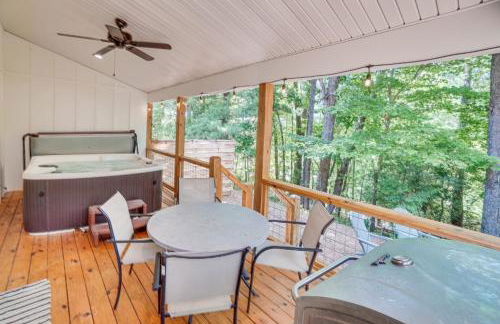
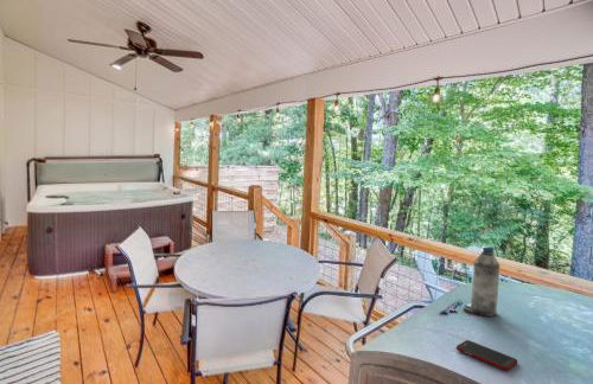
+ cell phone (485, 354)
+ water bottle (485, 279)
